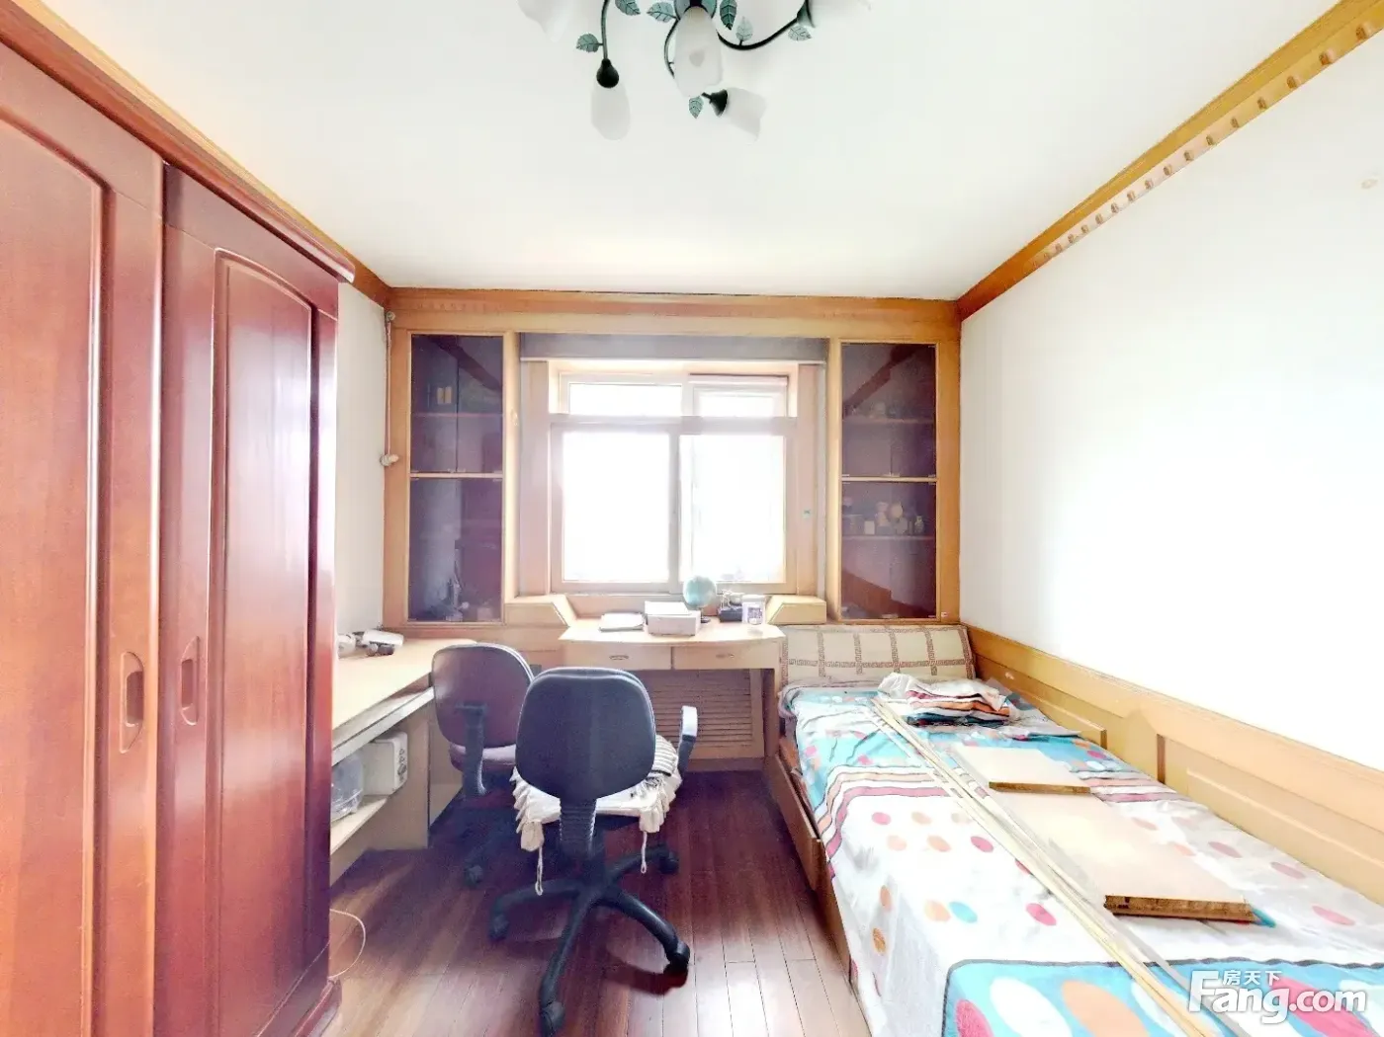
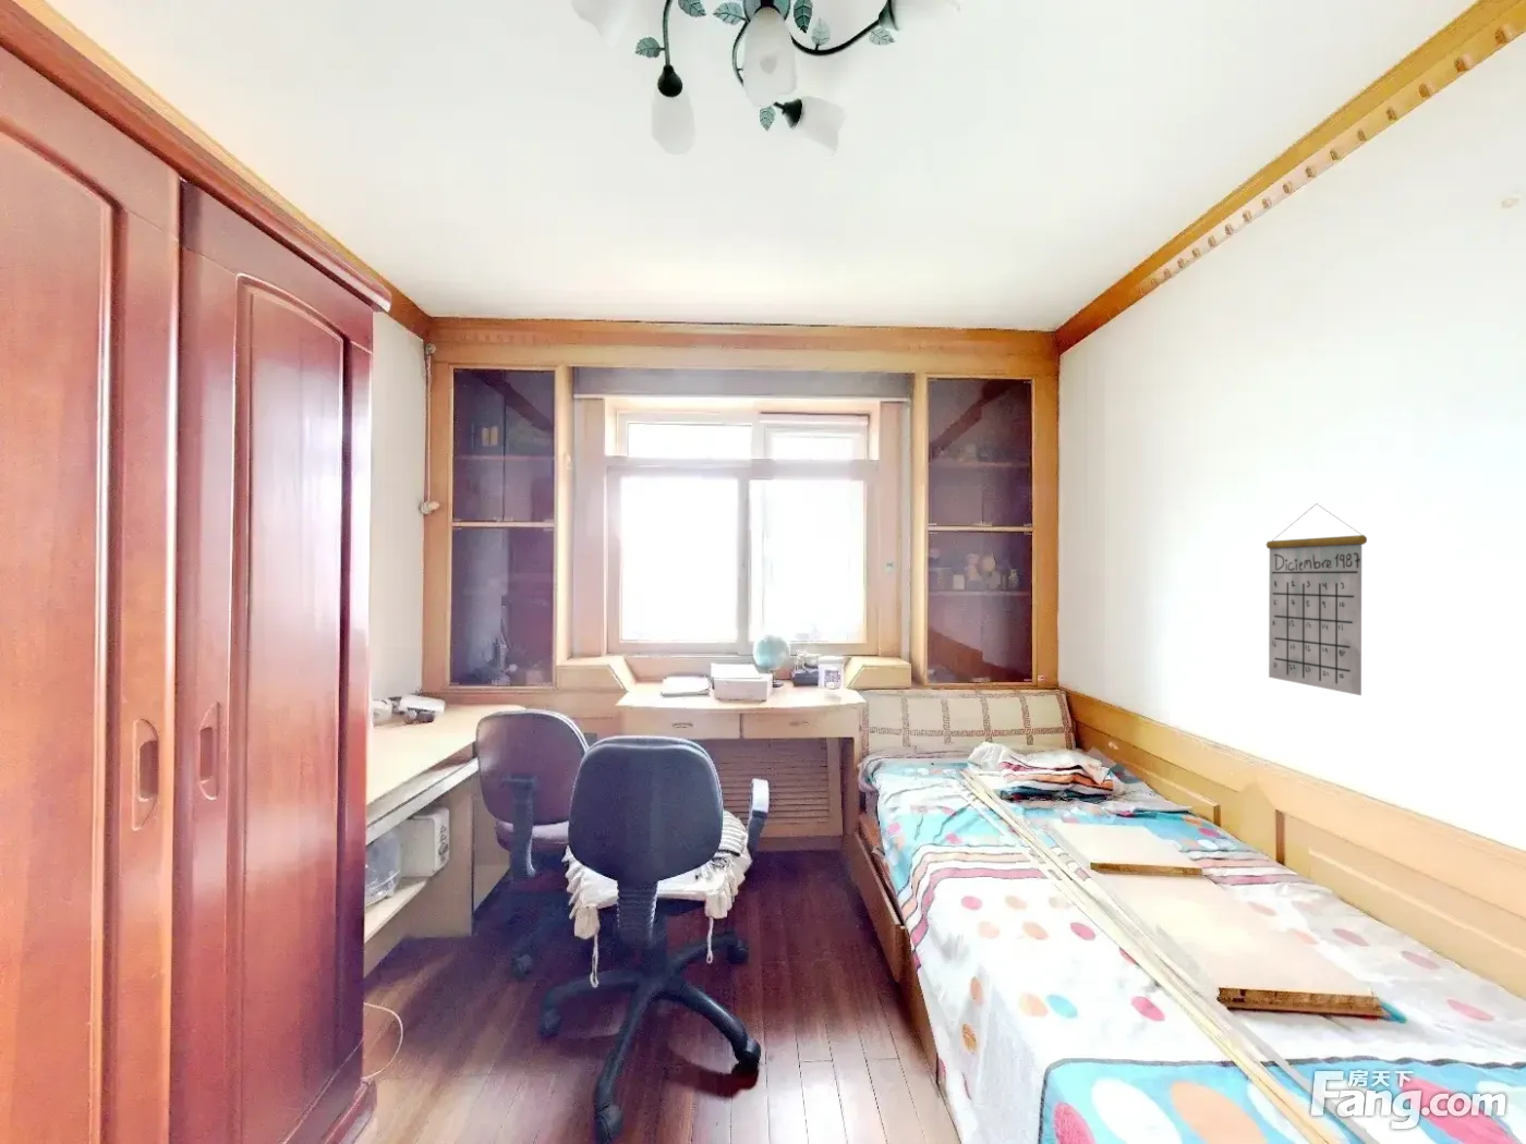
+ calendar (1312, 594)
